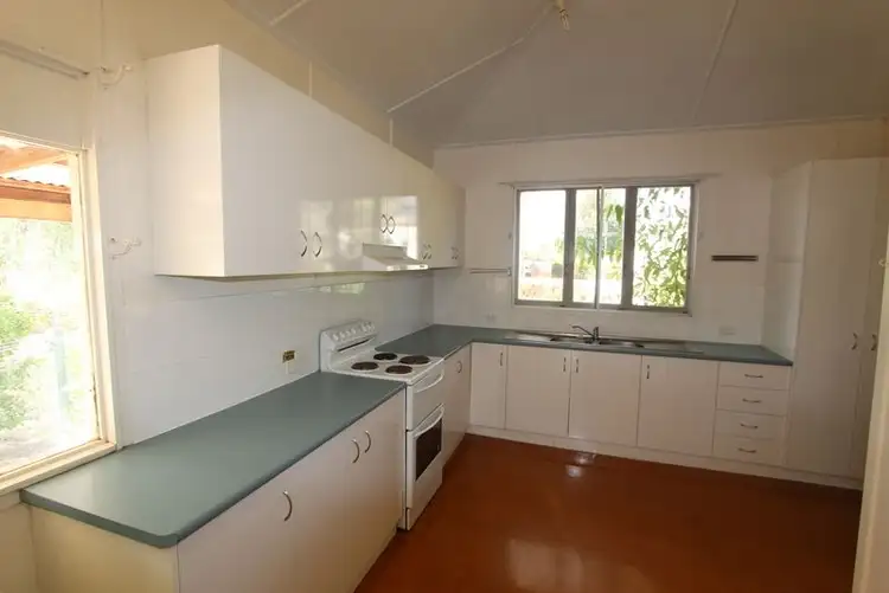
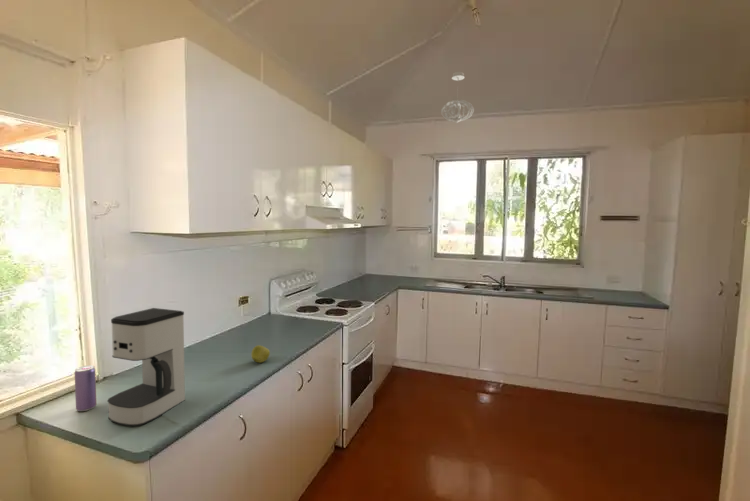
+ beverage can (85, 387)
+ coffee maker (148, 363)
+ apple (260, 353)
+ pendant light (457, 98)
